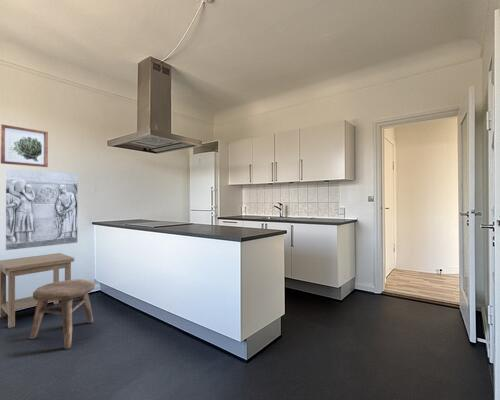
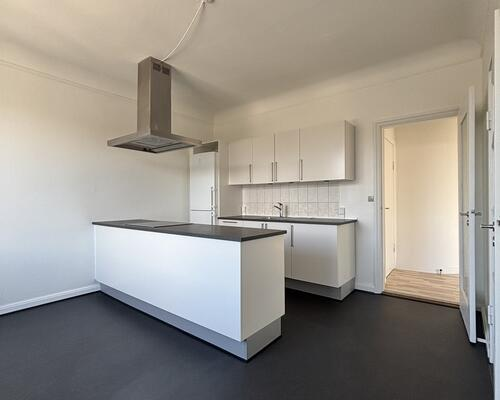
- side table (32, 296)
- wall art (25, 146)
- wall relief (43, 208)
- stool (62, 310)
